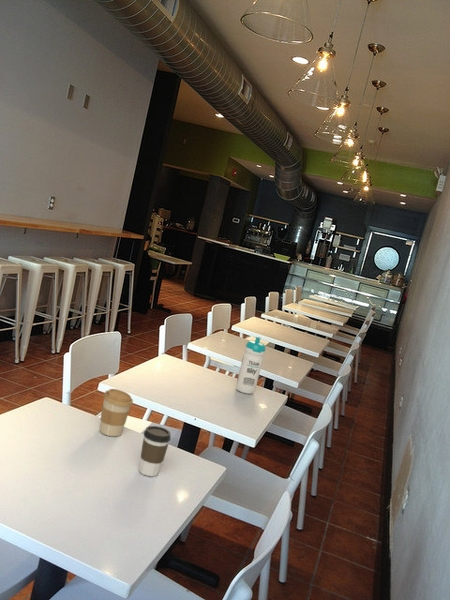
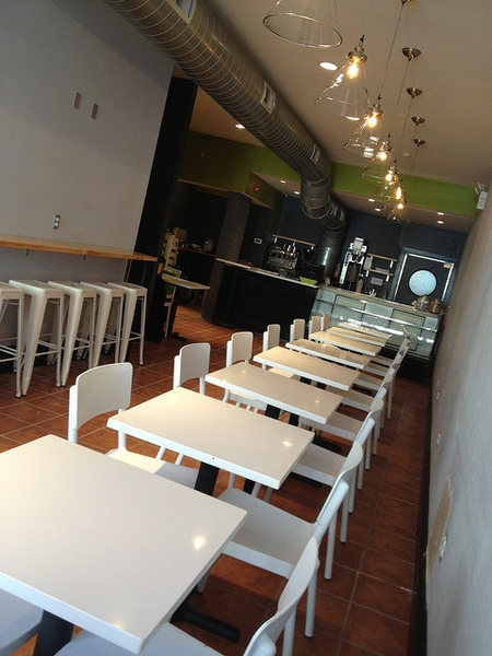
- water bottle (251, 364)
- coffee cup (153, 451)
- coffee cup (115, 412)
